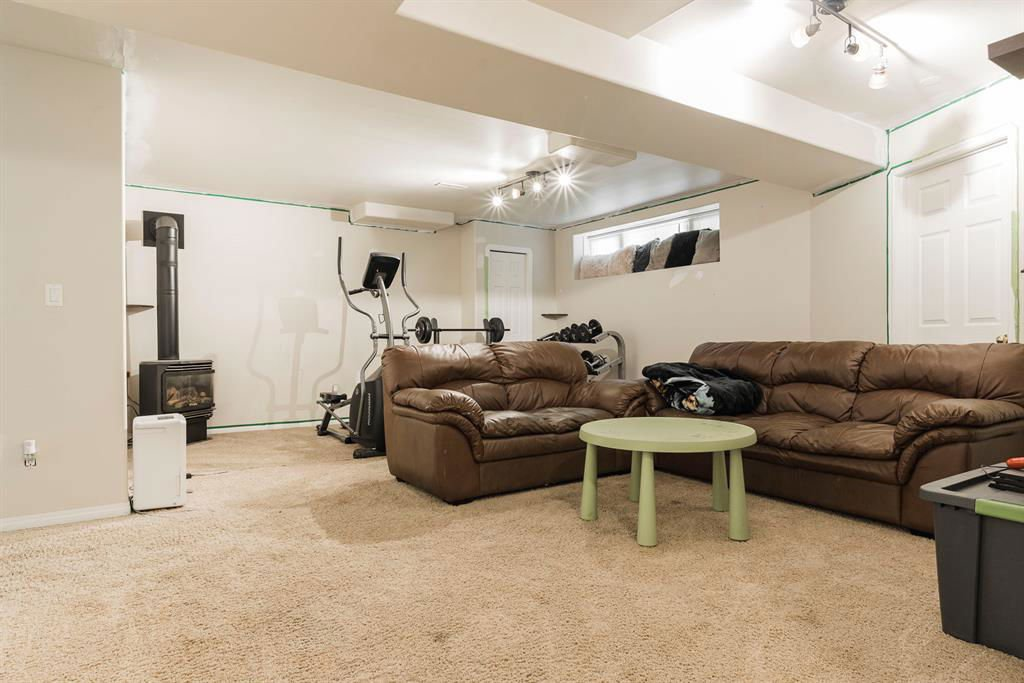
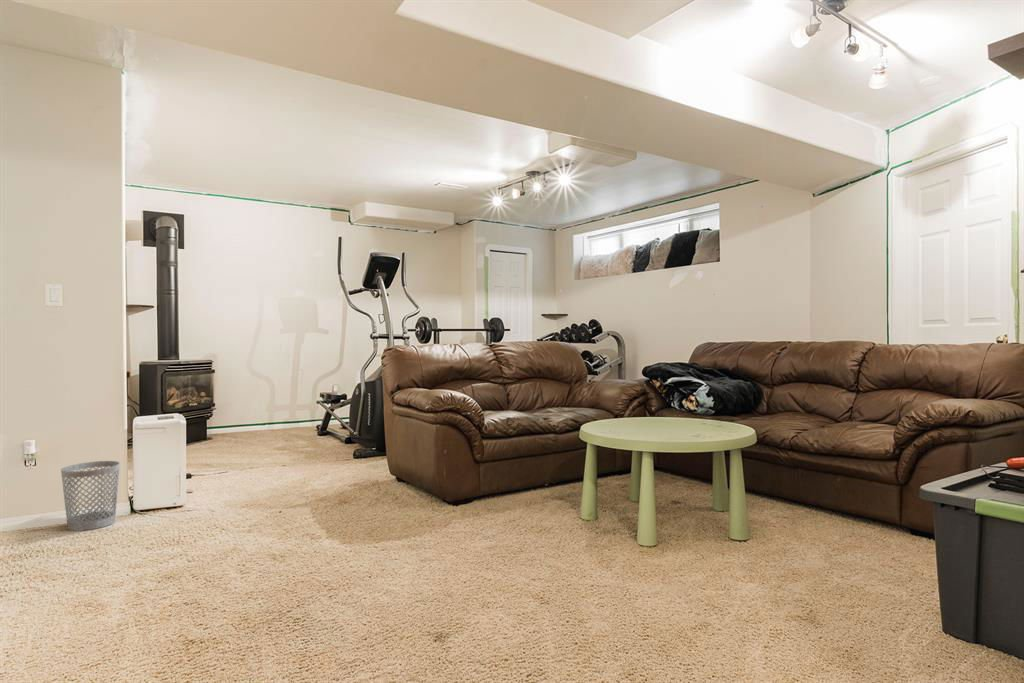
+ wastebasket (91, 494)
